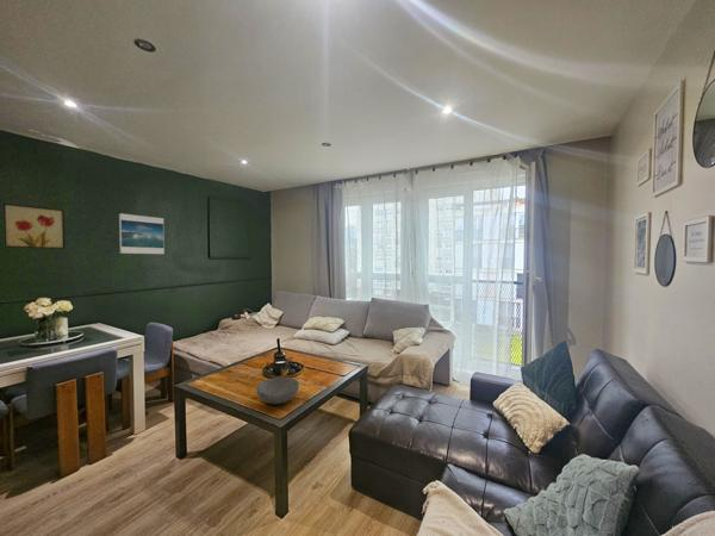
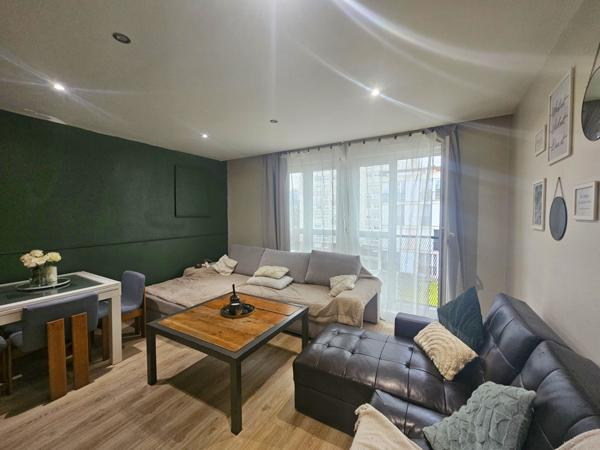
- wall art (35, 228)
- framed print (142, 235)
- bowl (278, 393)
